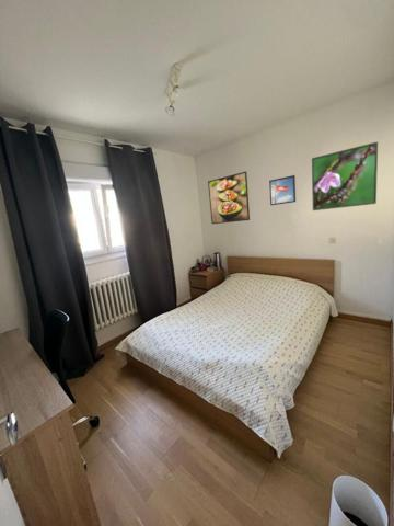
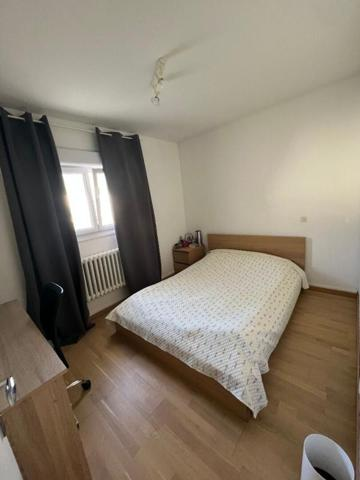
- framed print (228, 199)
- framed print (341, 179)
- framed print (281, 191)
